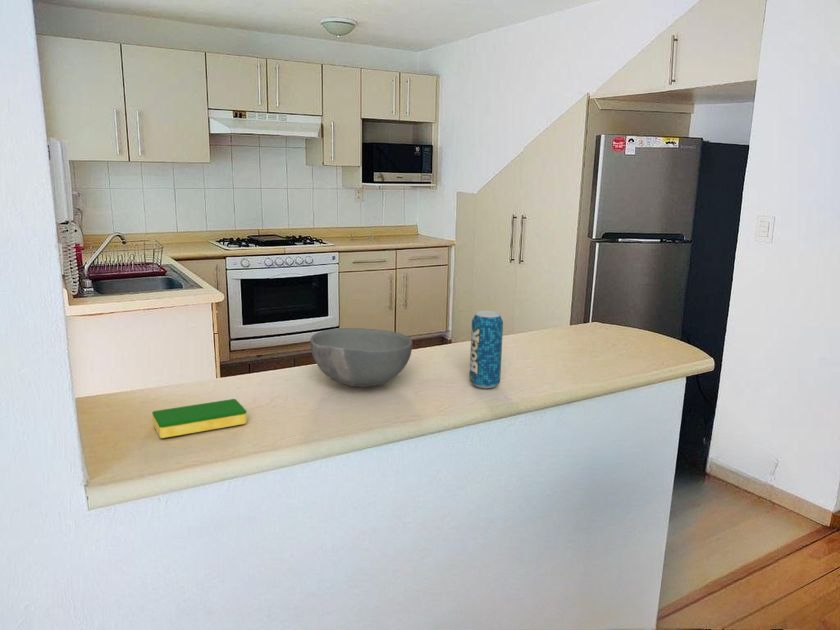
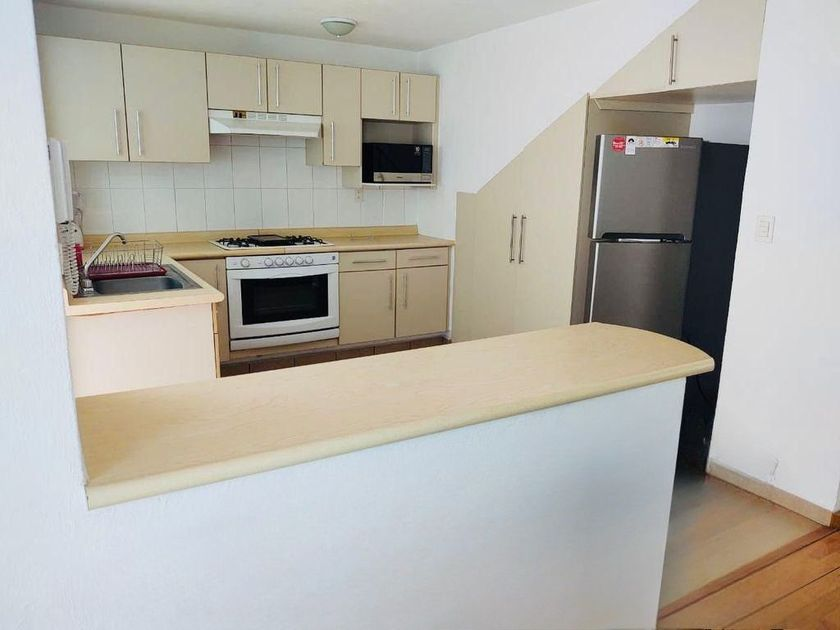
- bowl (361, 360)
- dish sponge (200, 417)
- beverage can (486, 349)
